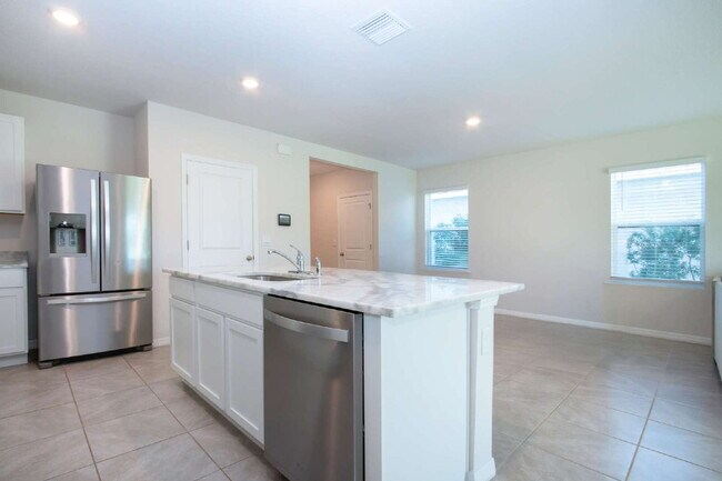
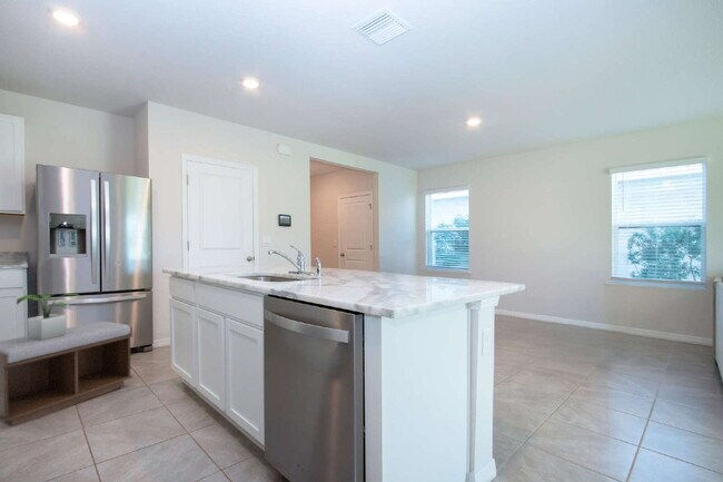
+ bench (62, 365)
+ potted plant (43, 314)
